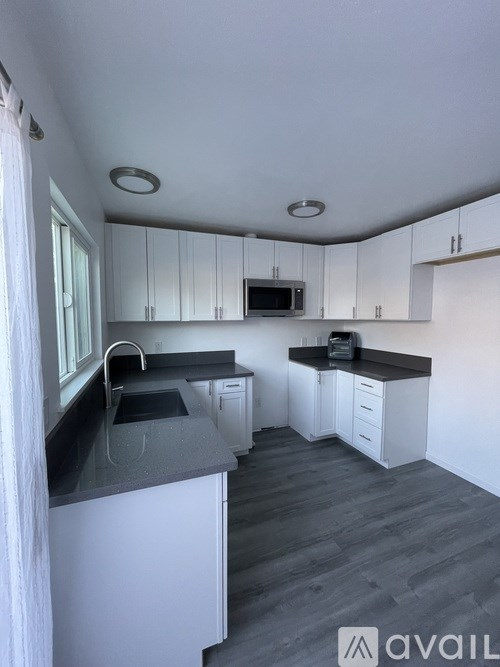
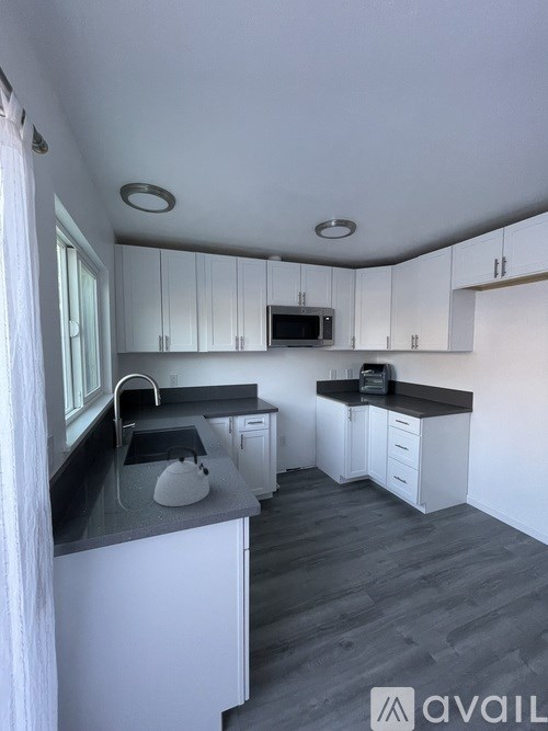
+ kettle (183, 469)
